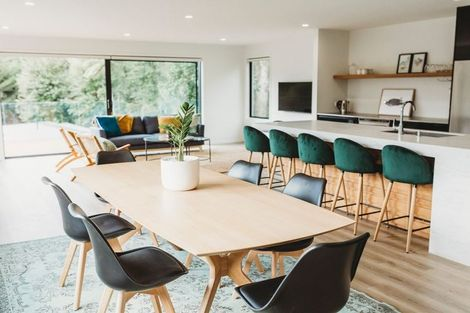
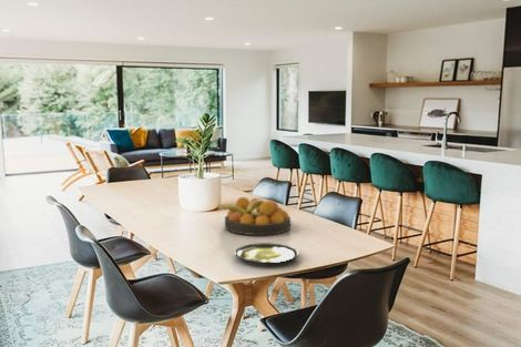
+ fruit bowl (257, 213)
+ plate (266, 254)
